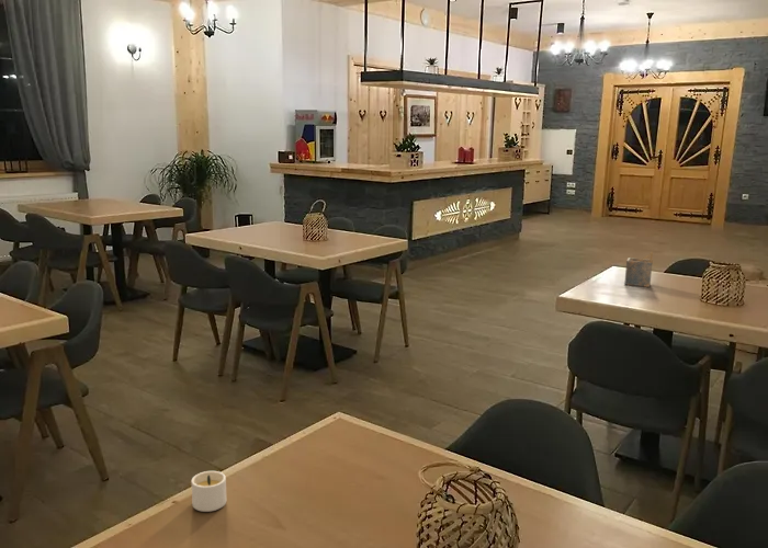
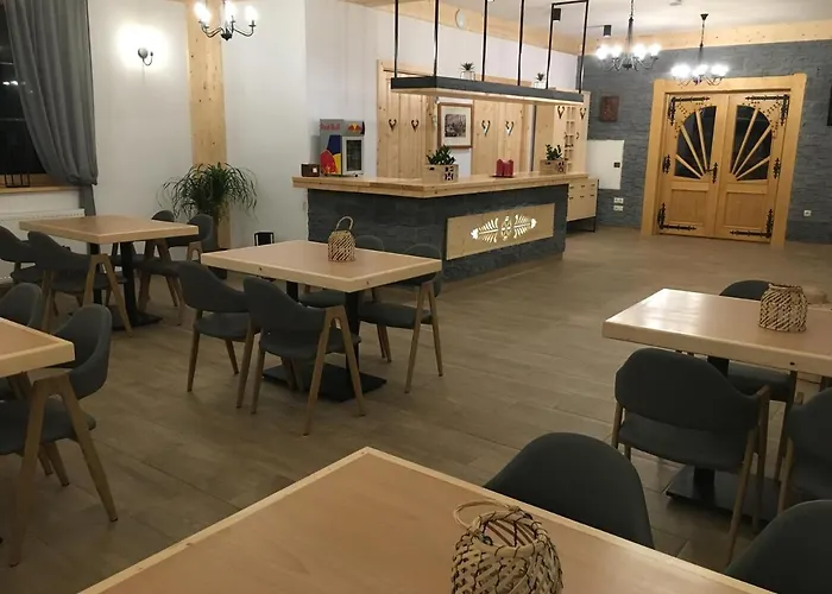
- candle (200, 491)
- napkin holder (639, 267)
